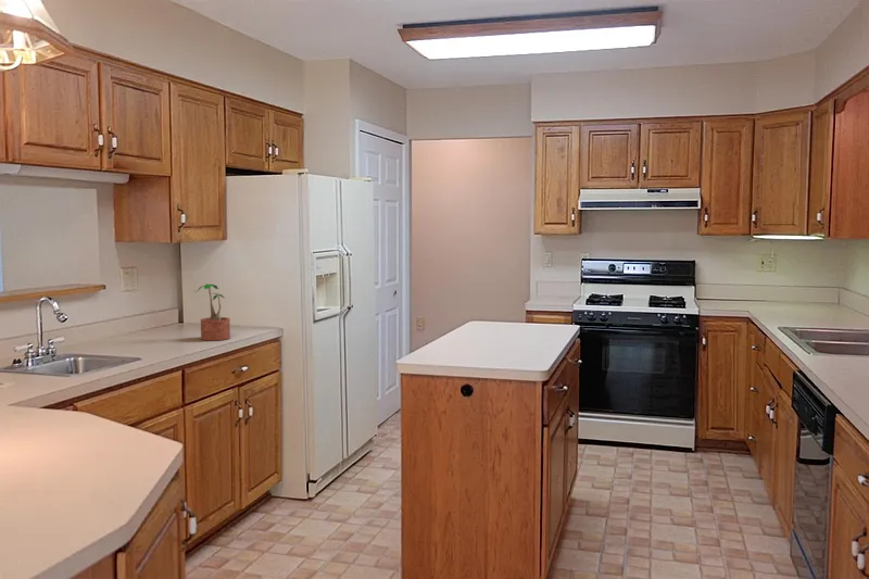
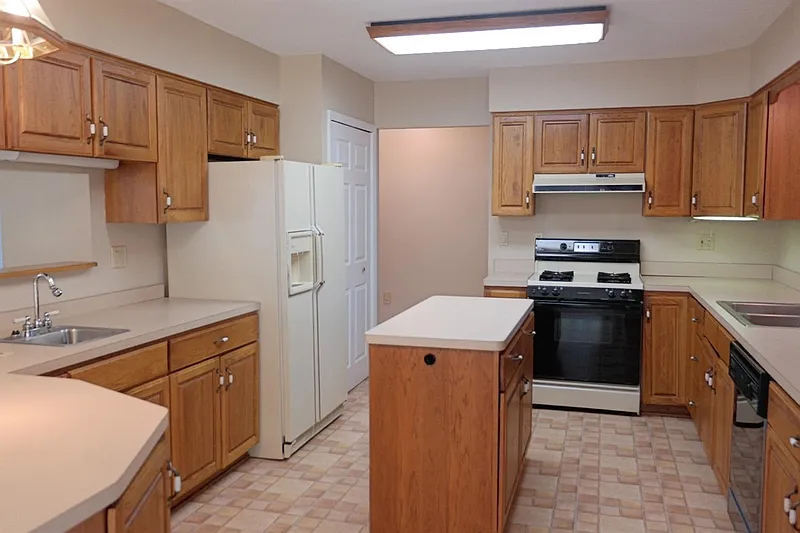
- potted plant (211, 311)
